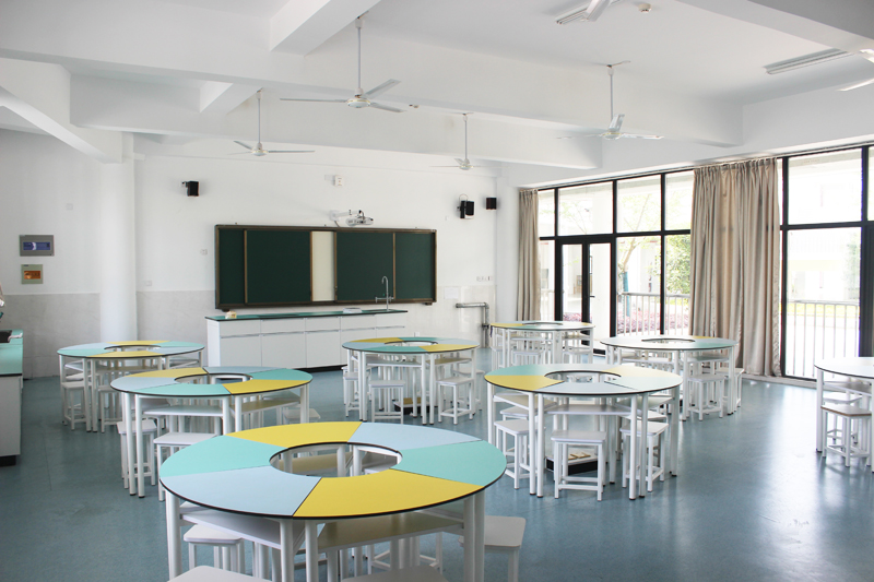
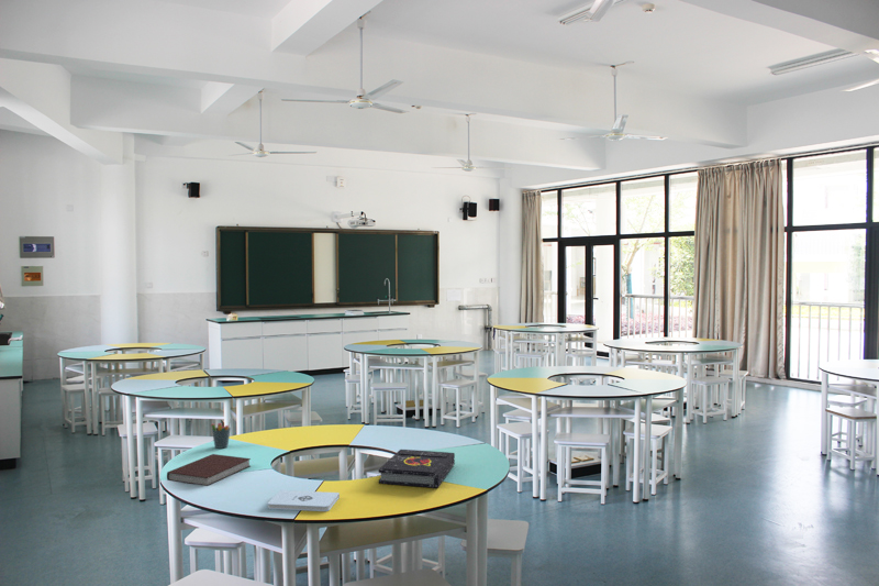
+ pen holder (221, 432)
+ book (418, 466)
+ notepad (303, 500)
+ notebook (210, 468)
